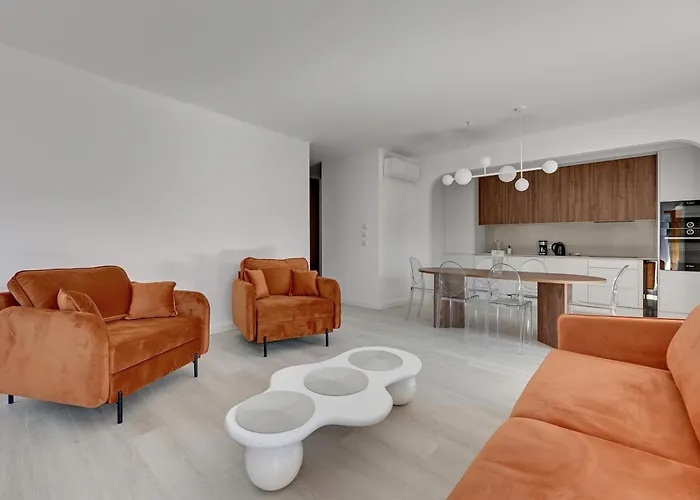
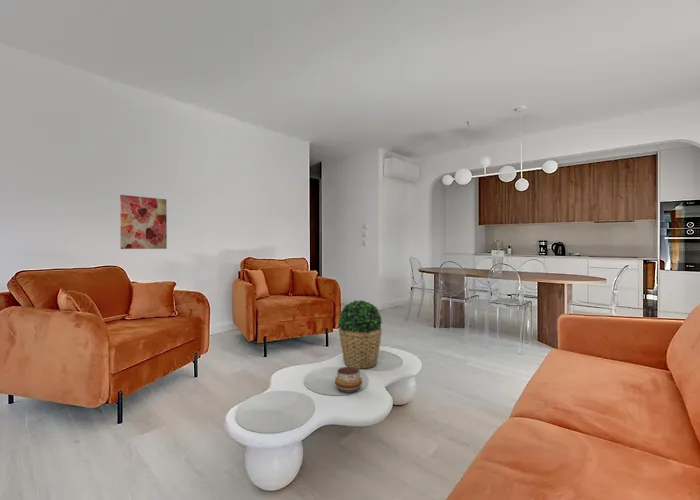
+ potted plant (360, 332)
+ decorative bowl (348, 379)
+ wall art (144, 223)
